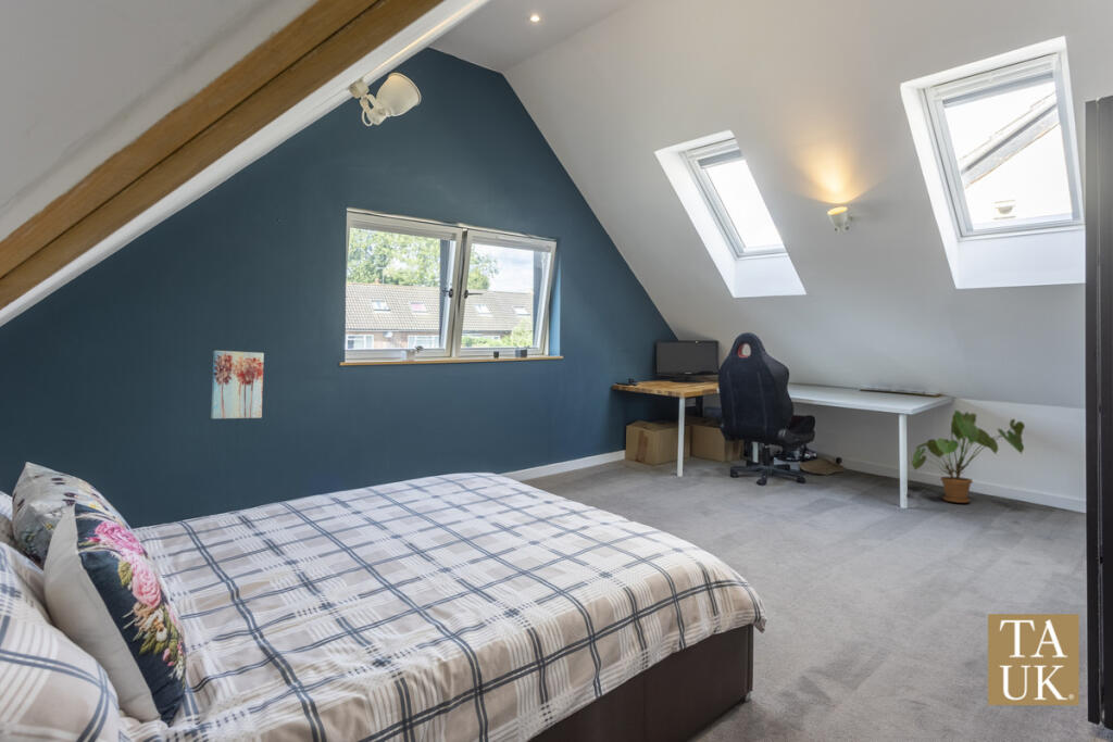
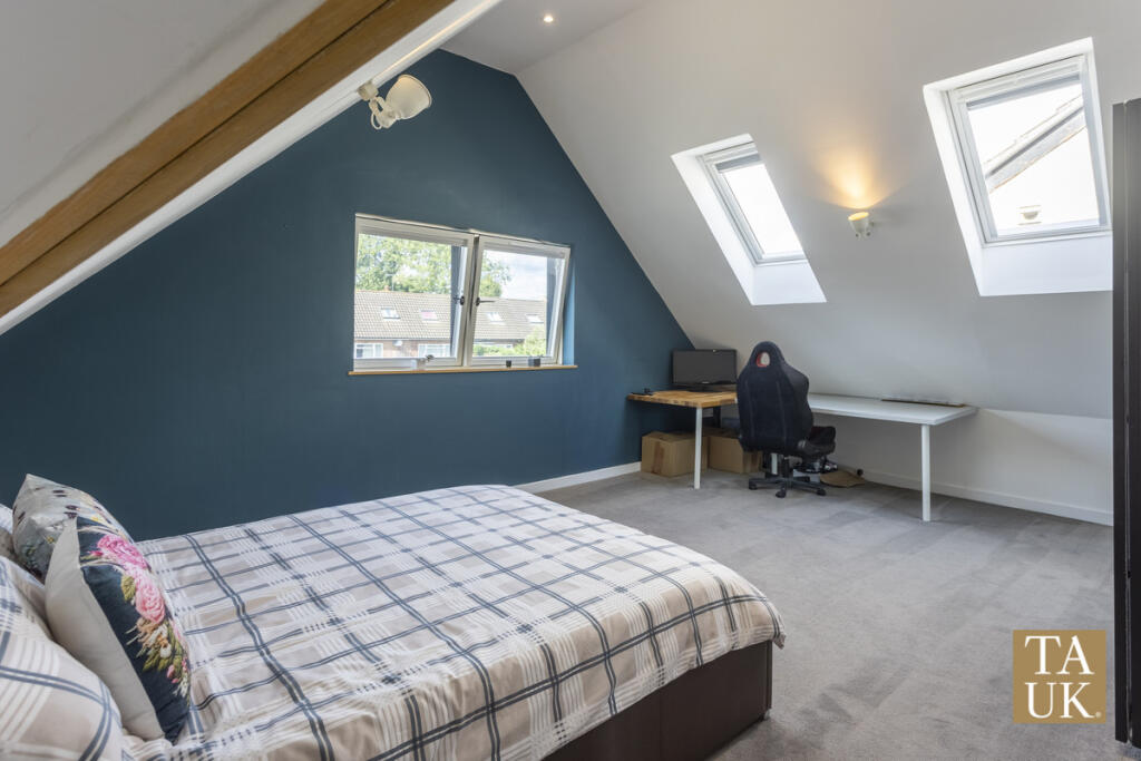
- house plant (971, 456)
- wall art (238, 385)
